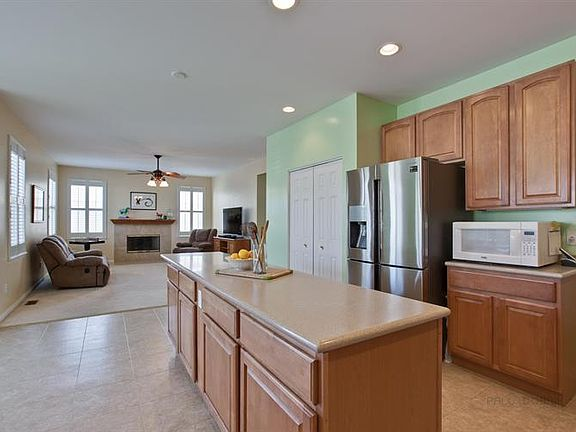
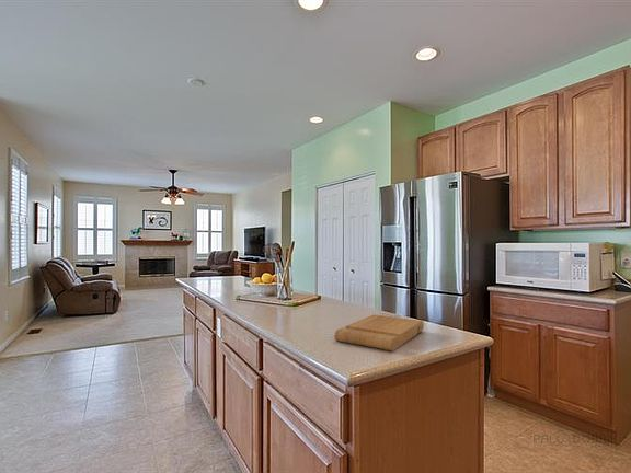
+ cutting board (381, 330)
